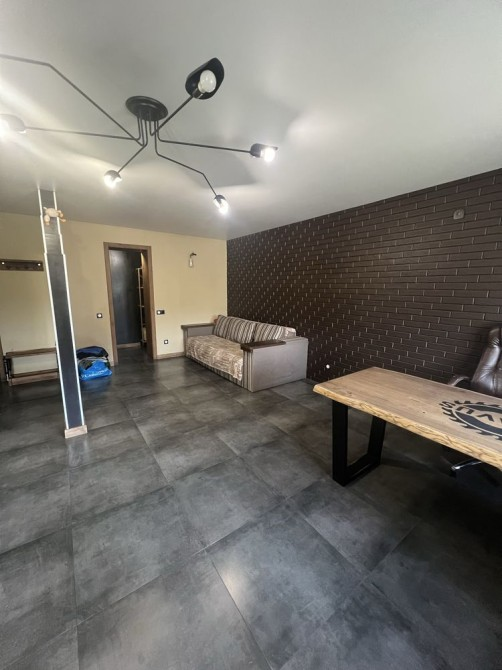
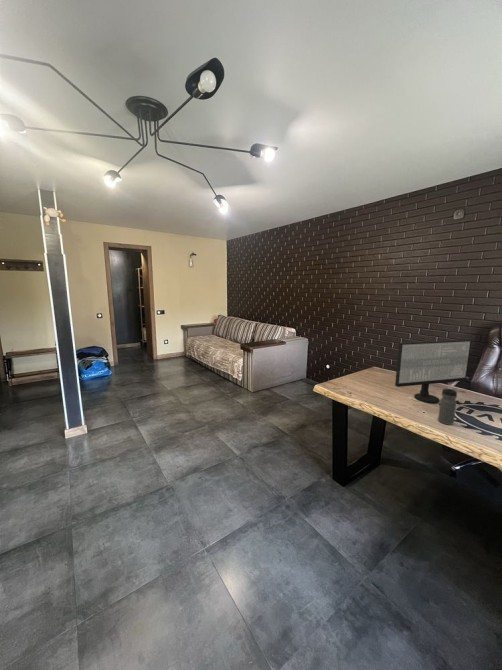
+ computer monitor (429, 370)
+ water bottle (447, 405)
